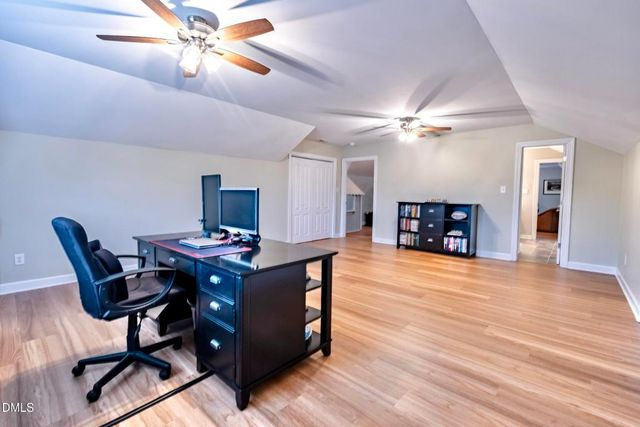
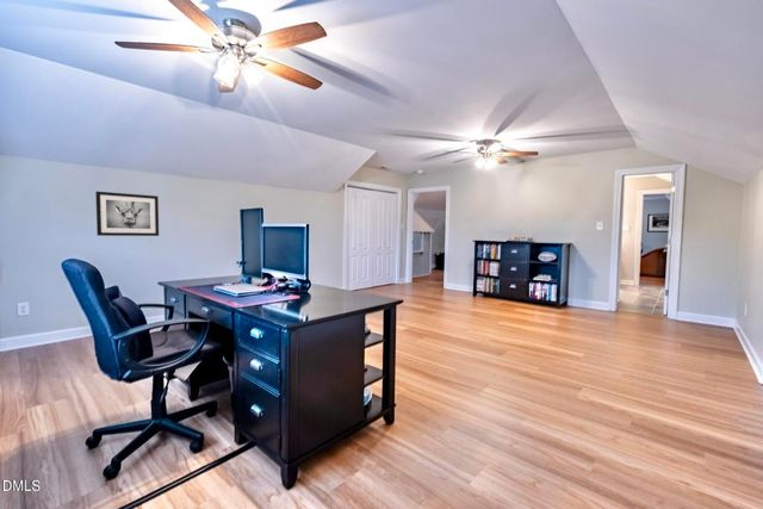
+ wall art (129, 215)
